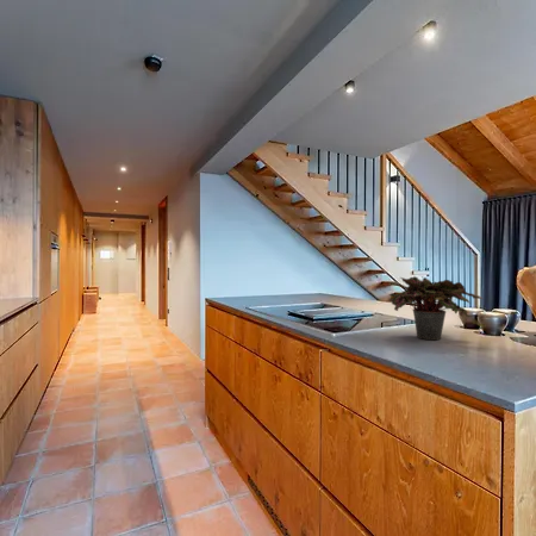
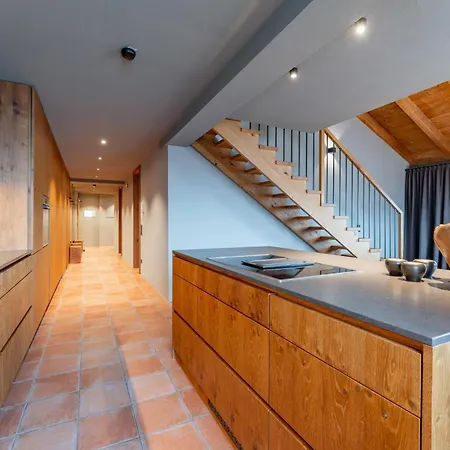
- potted plant (430, 307)
